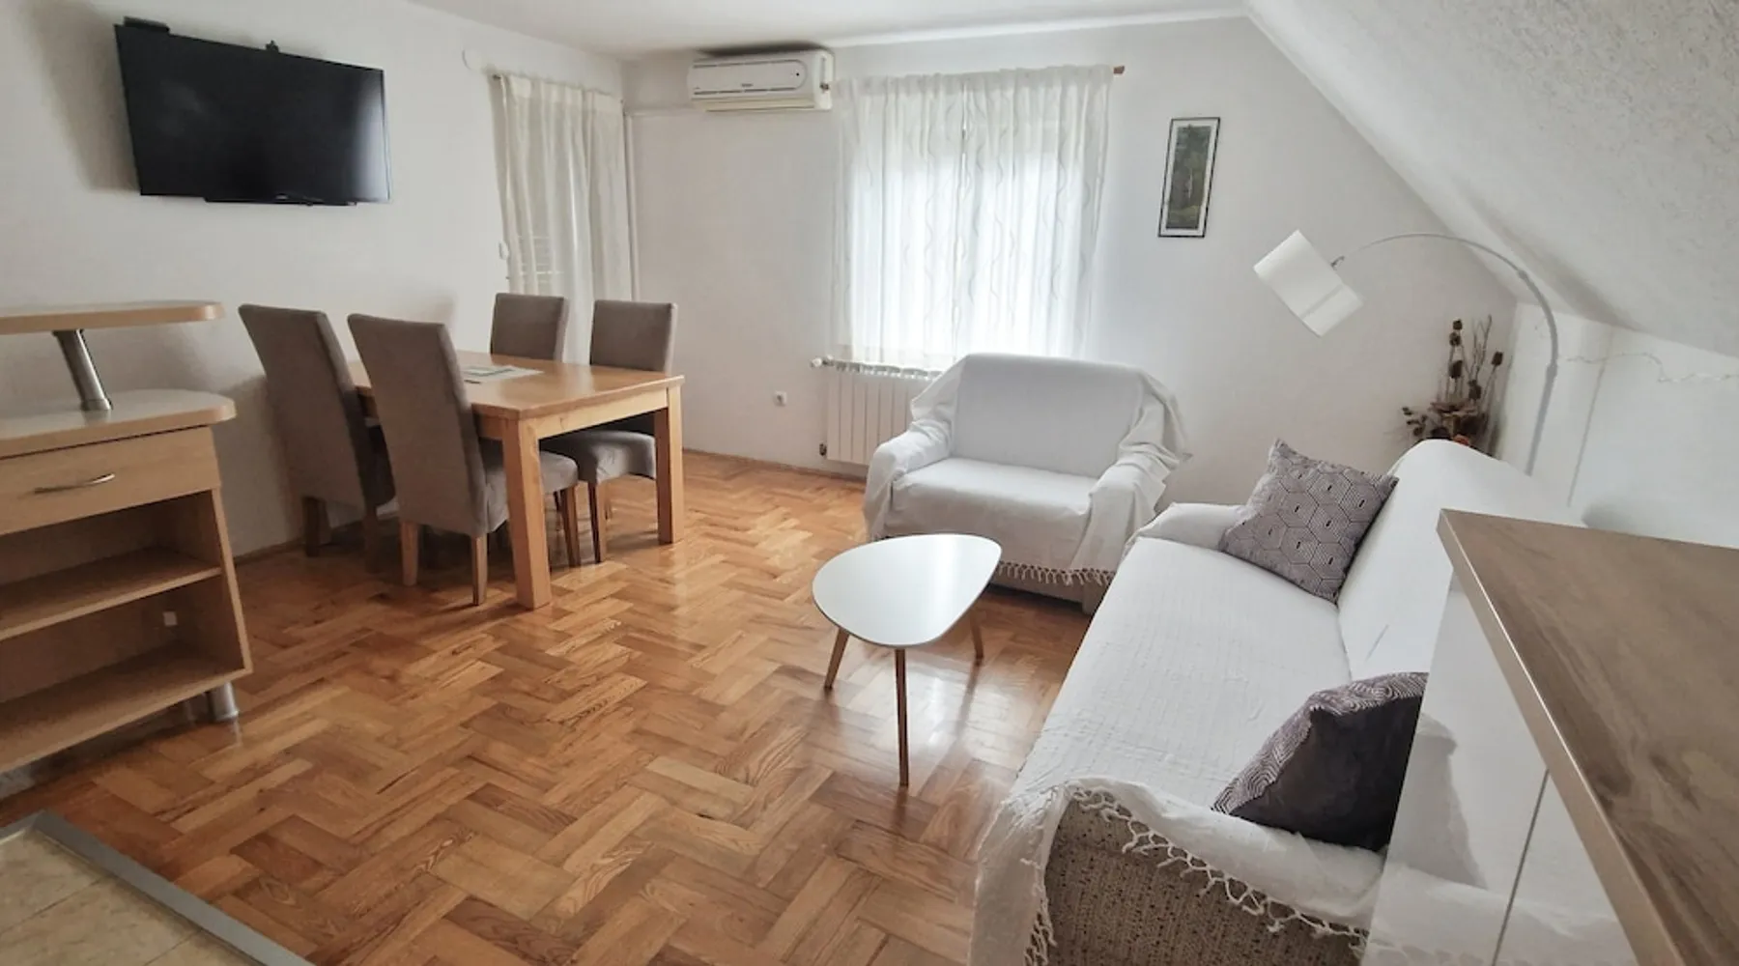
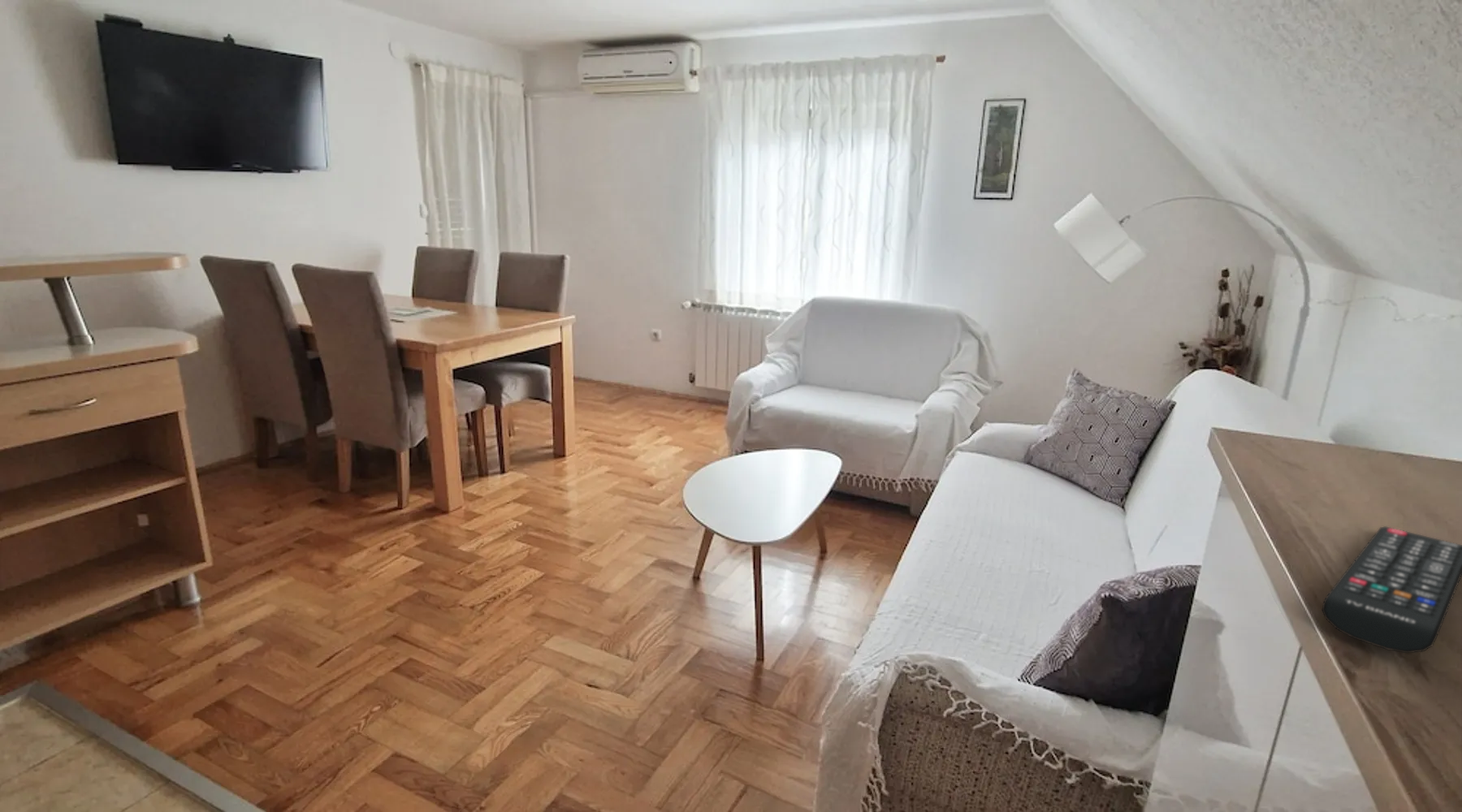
+ remote control (1402, 581)
